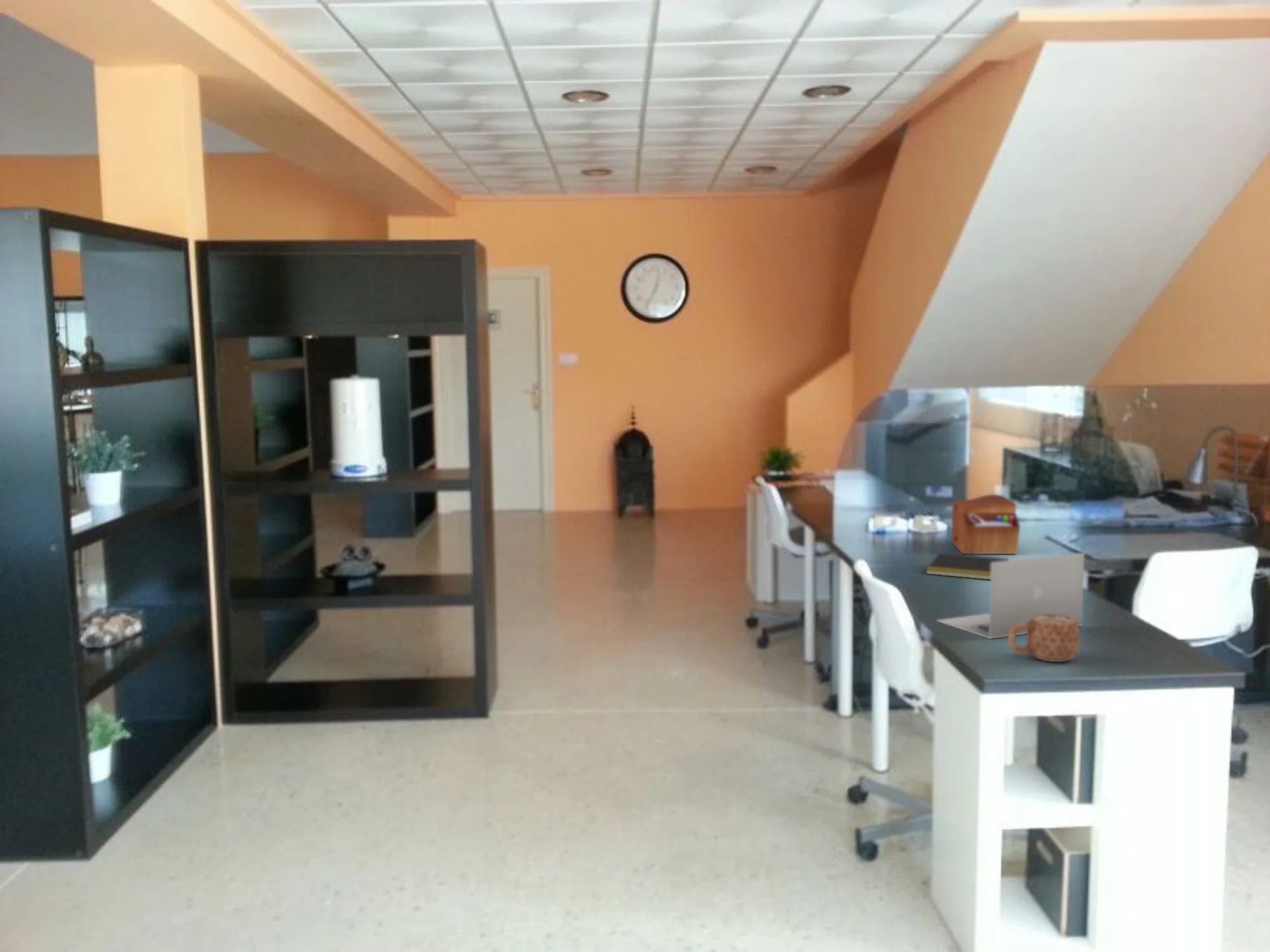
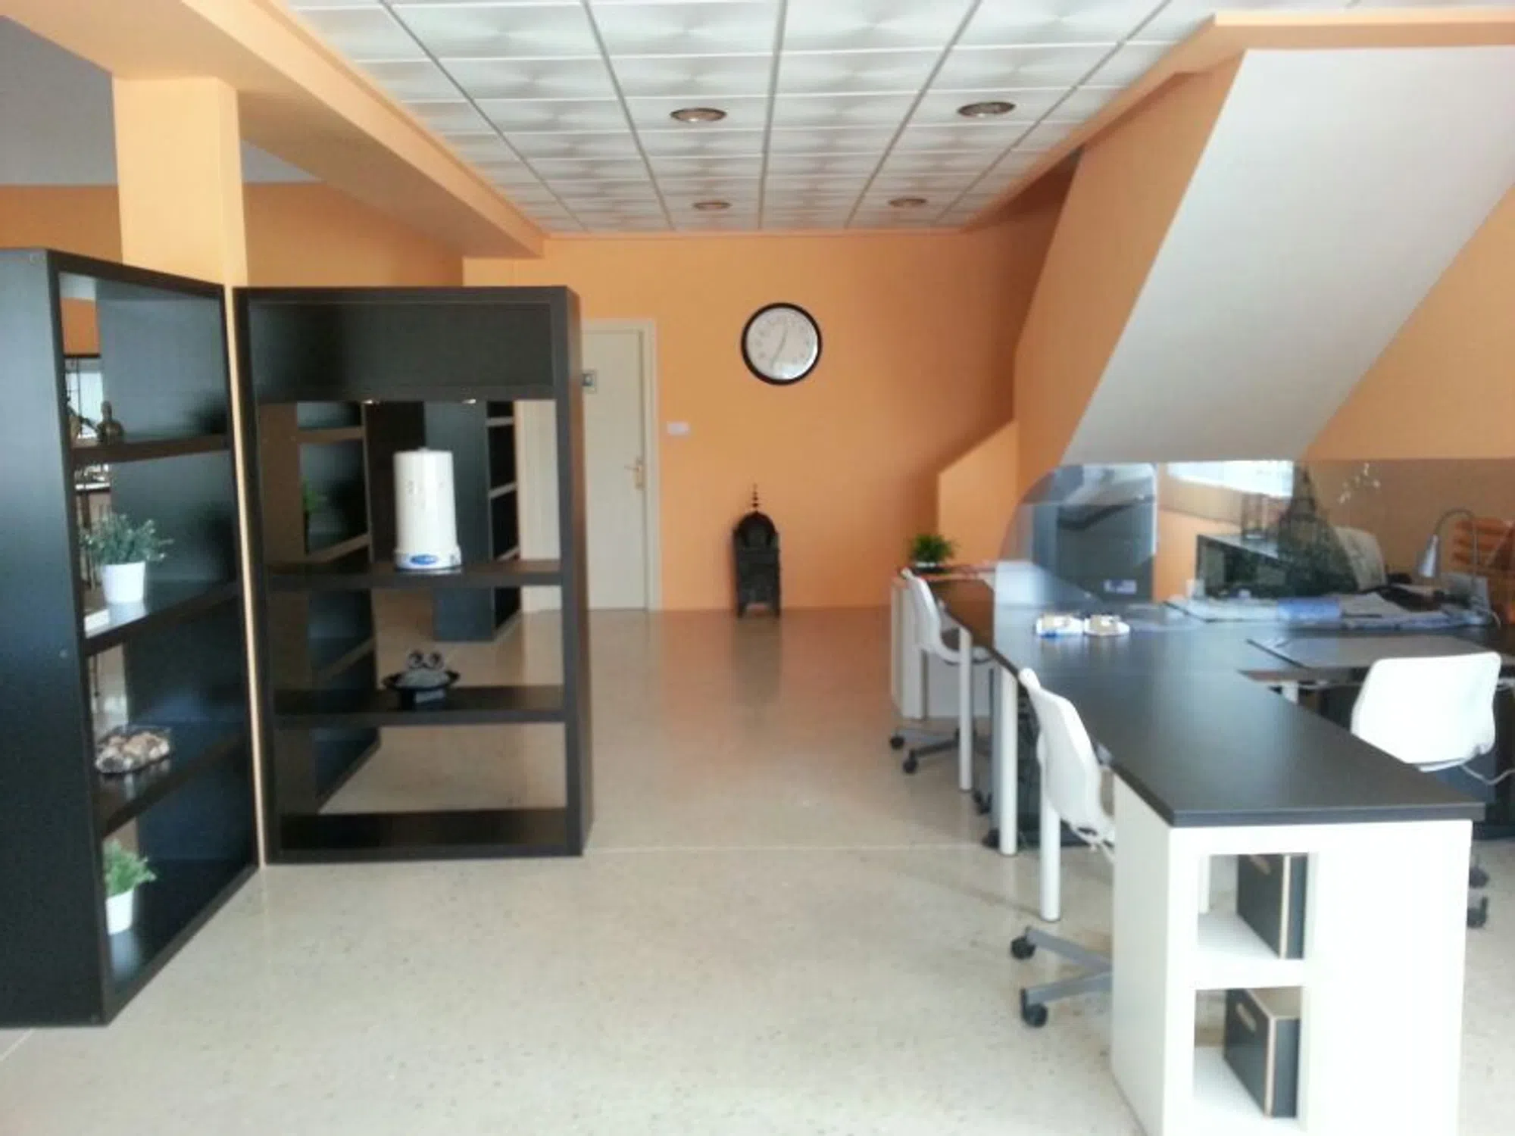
- mug (1043, 637)
- laptop (1009, 587)
- notepad (966, 565)
- sewing box (983, 524)
